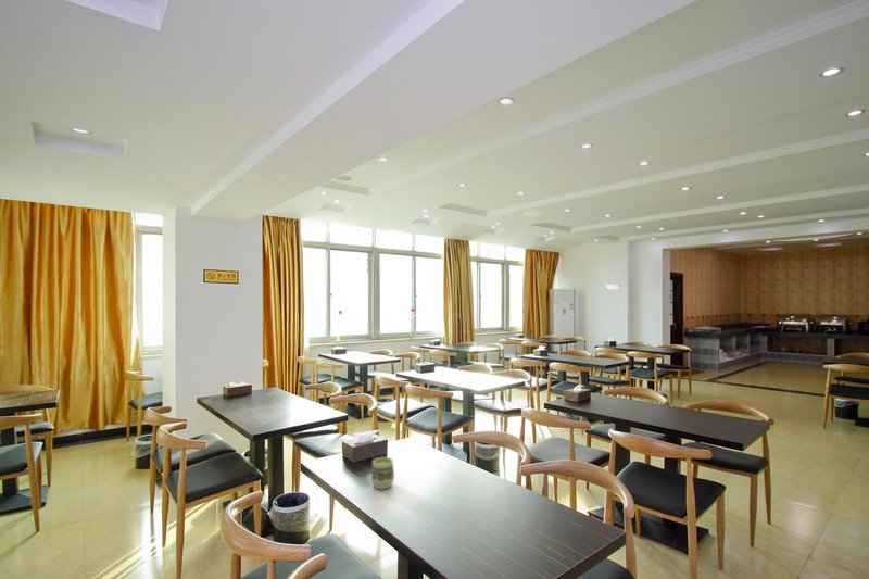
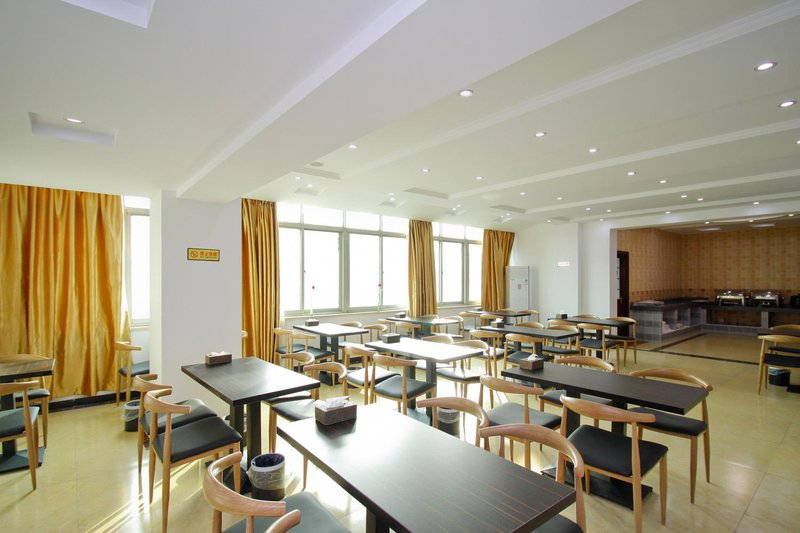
- cup (382, 473)
